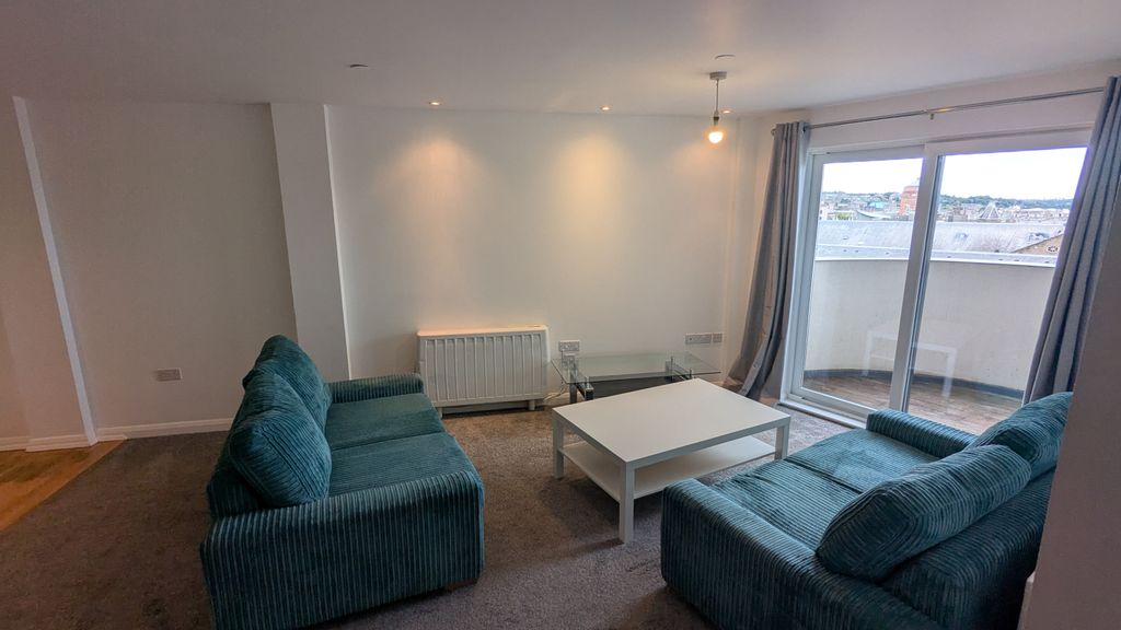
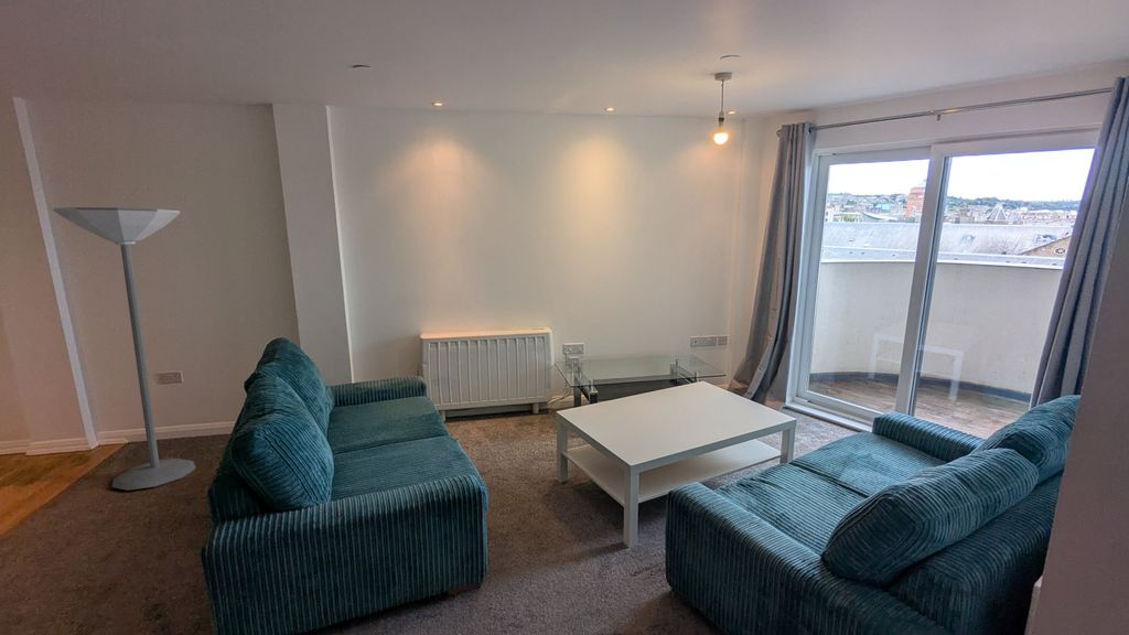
+ floor lamp (139, 346)
